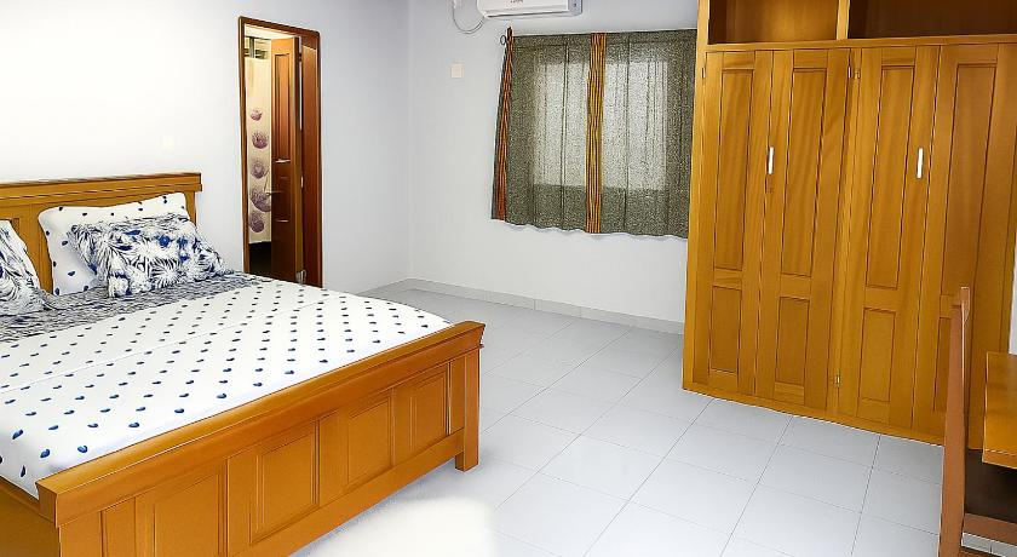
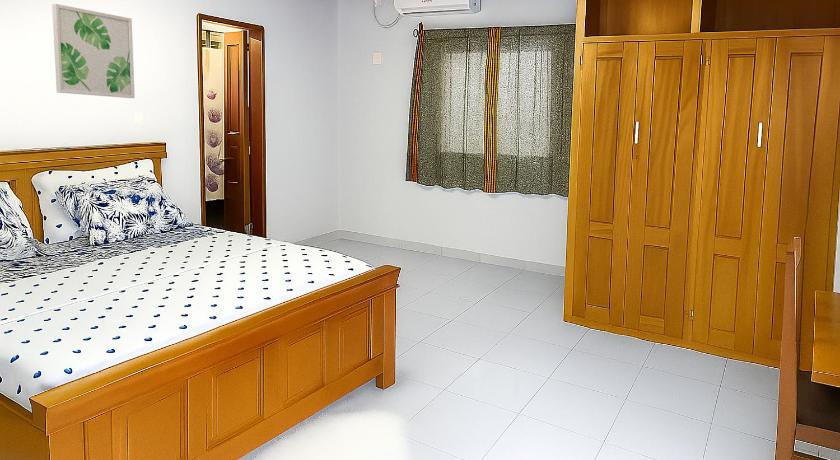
+ wall art (95, 53)
